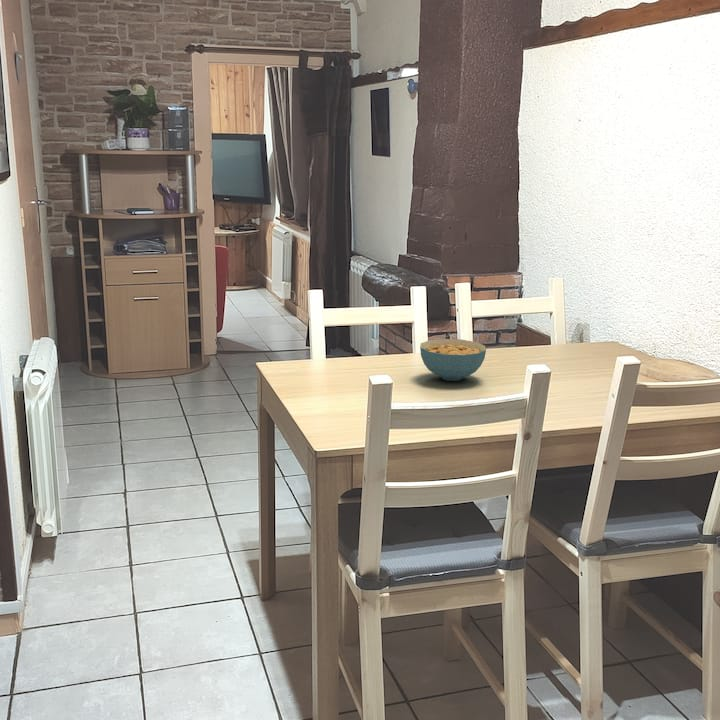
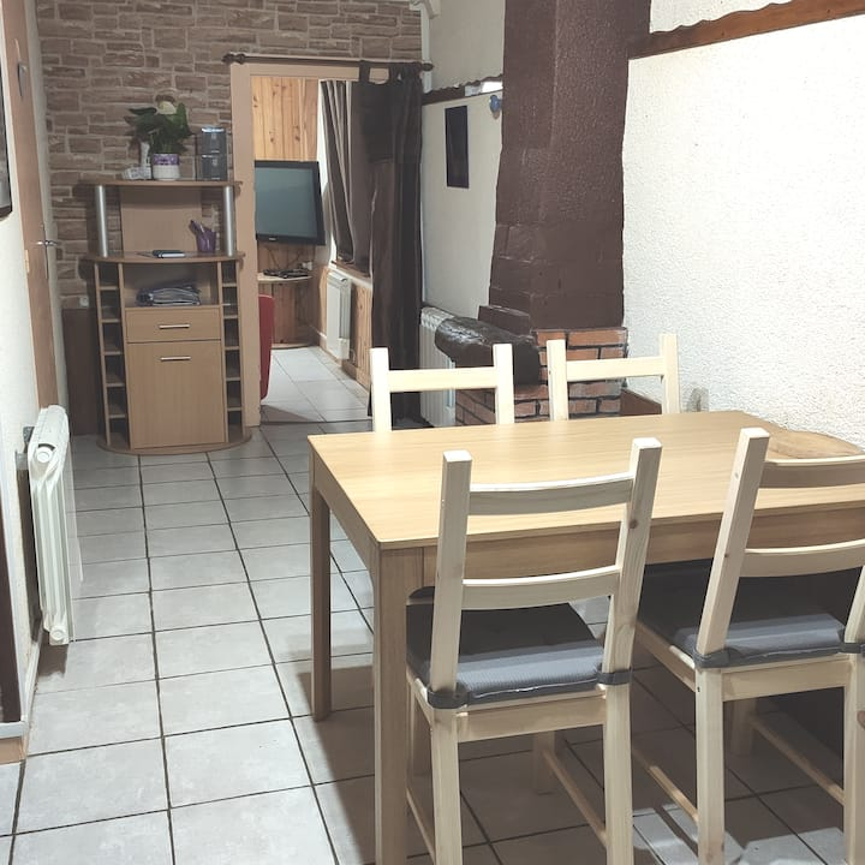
- cereal bowl (452, 362)
